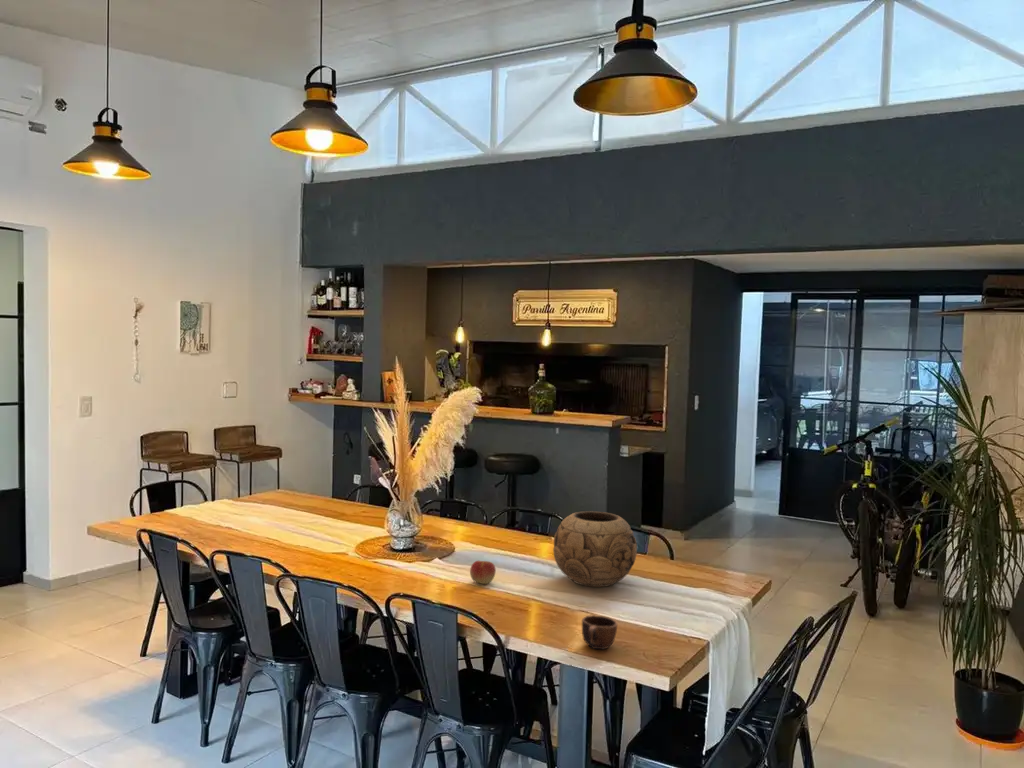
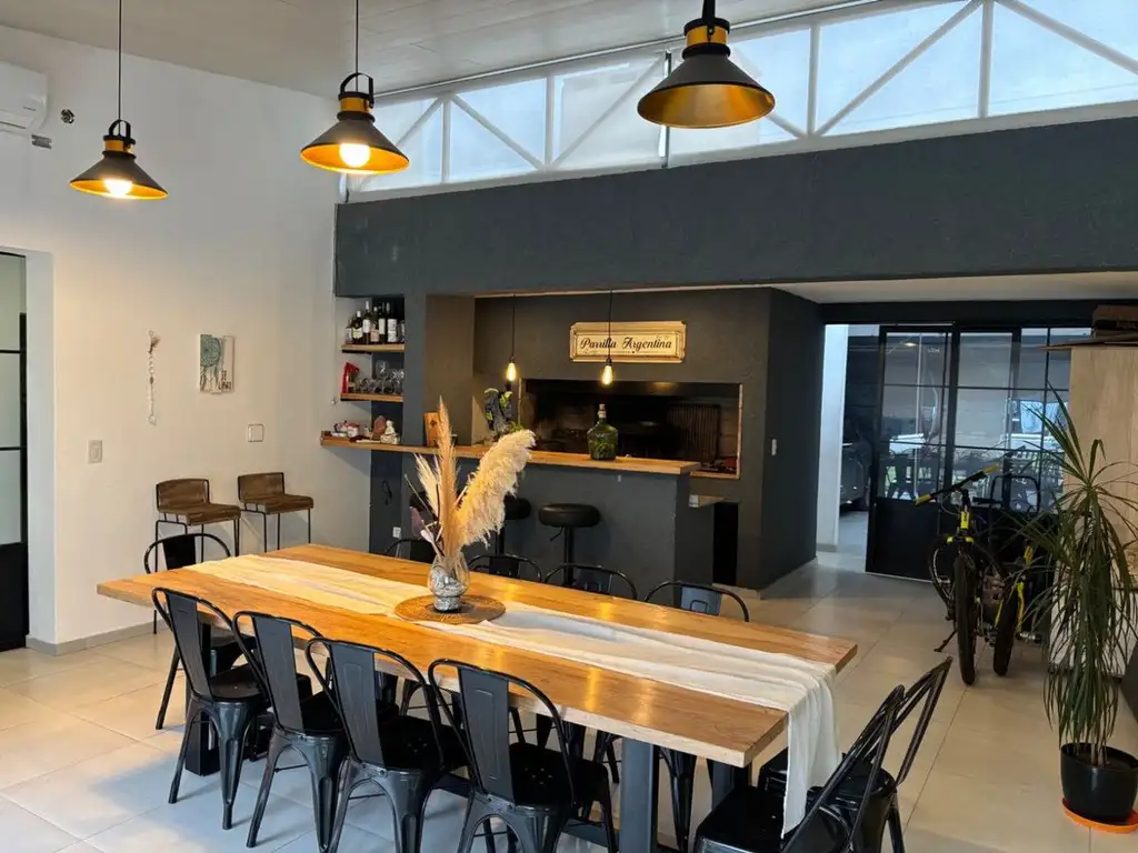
- apple (482, 571)
- mug (600, 634)
- decorative bowl (594, 548)
